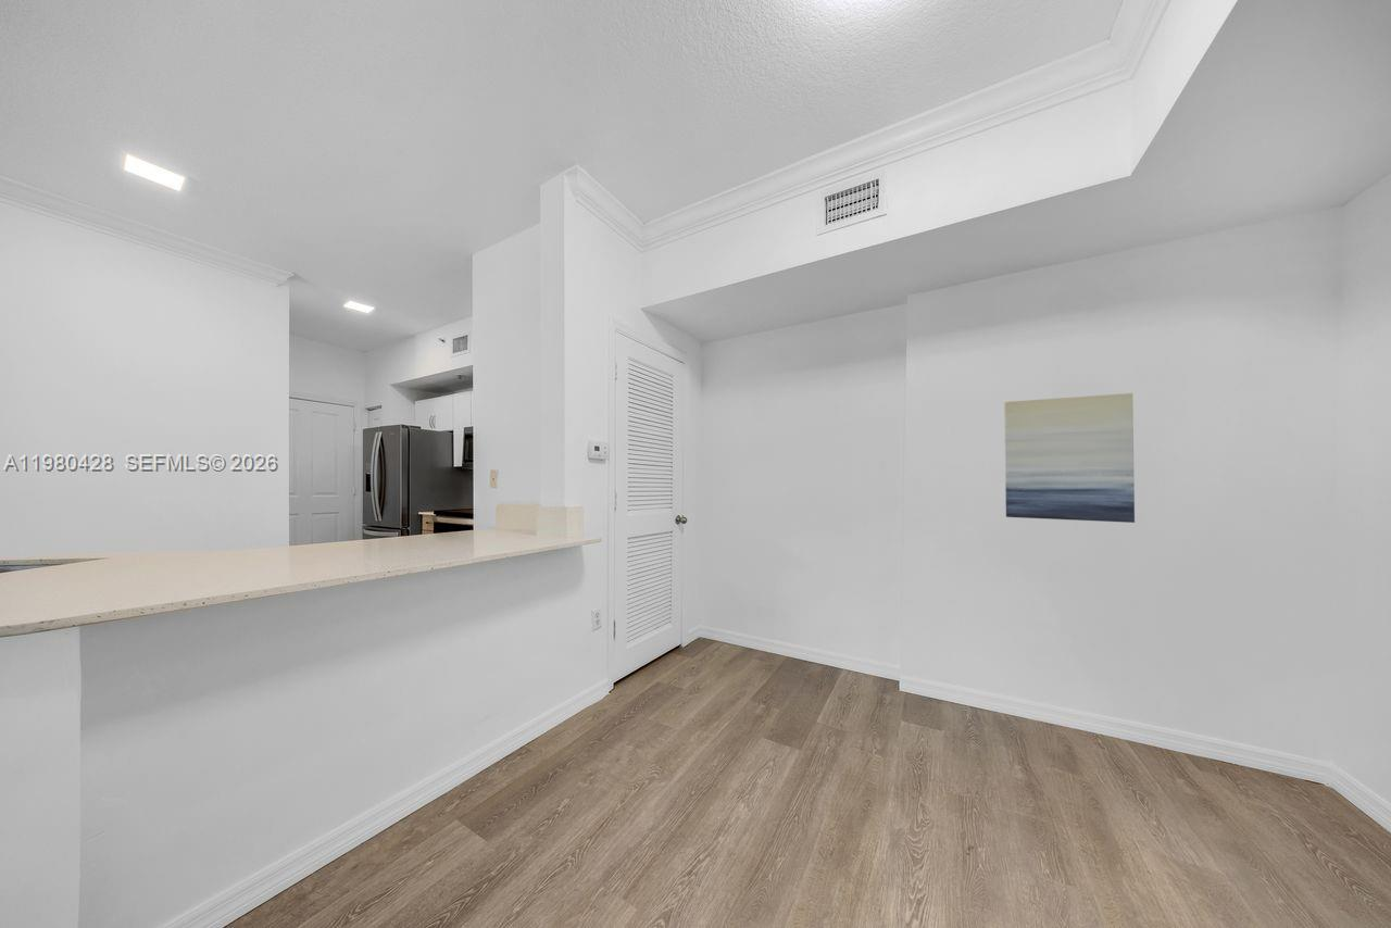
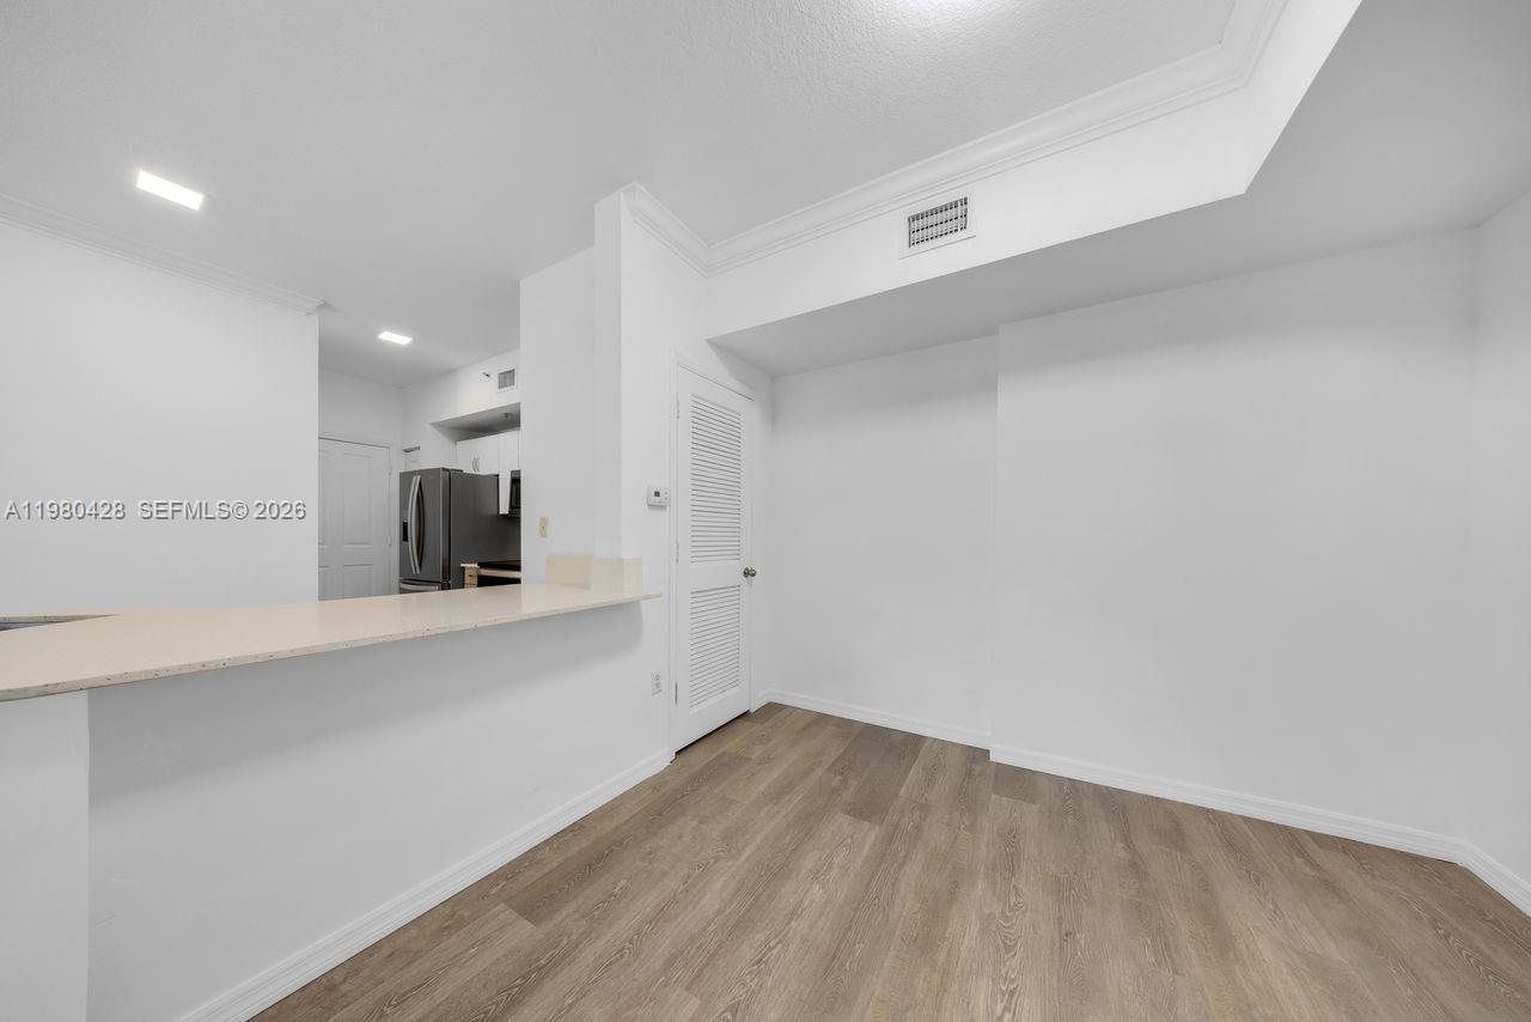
- wall art (1065, 459)
